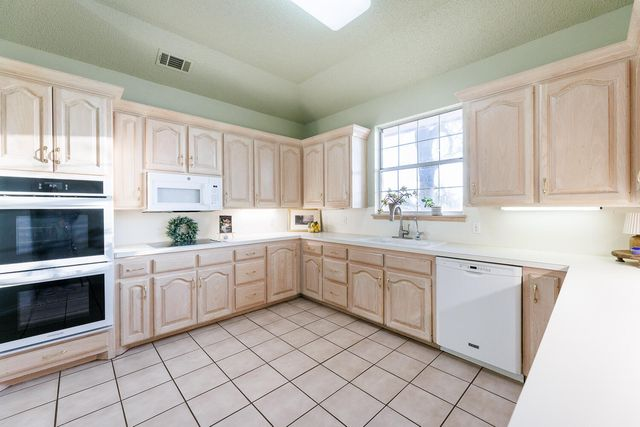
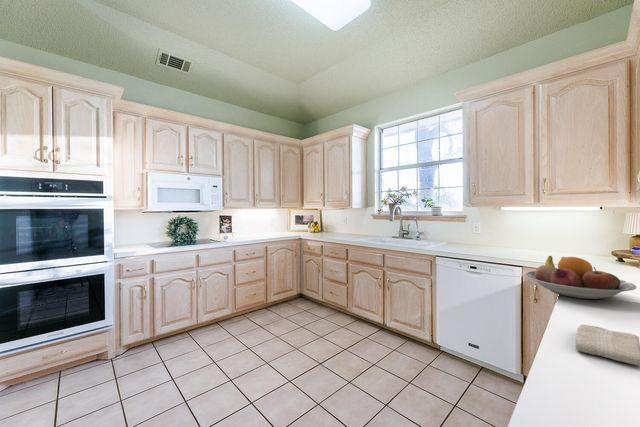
+ washcloth (607, 341)
+ fruit bowl (575, 275)
